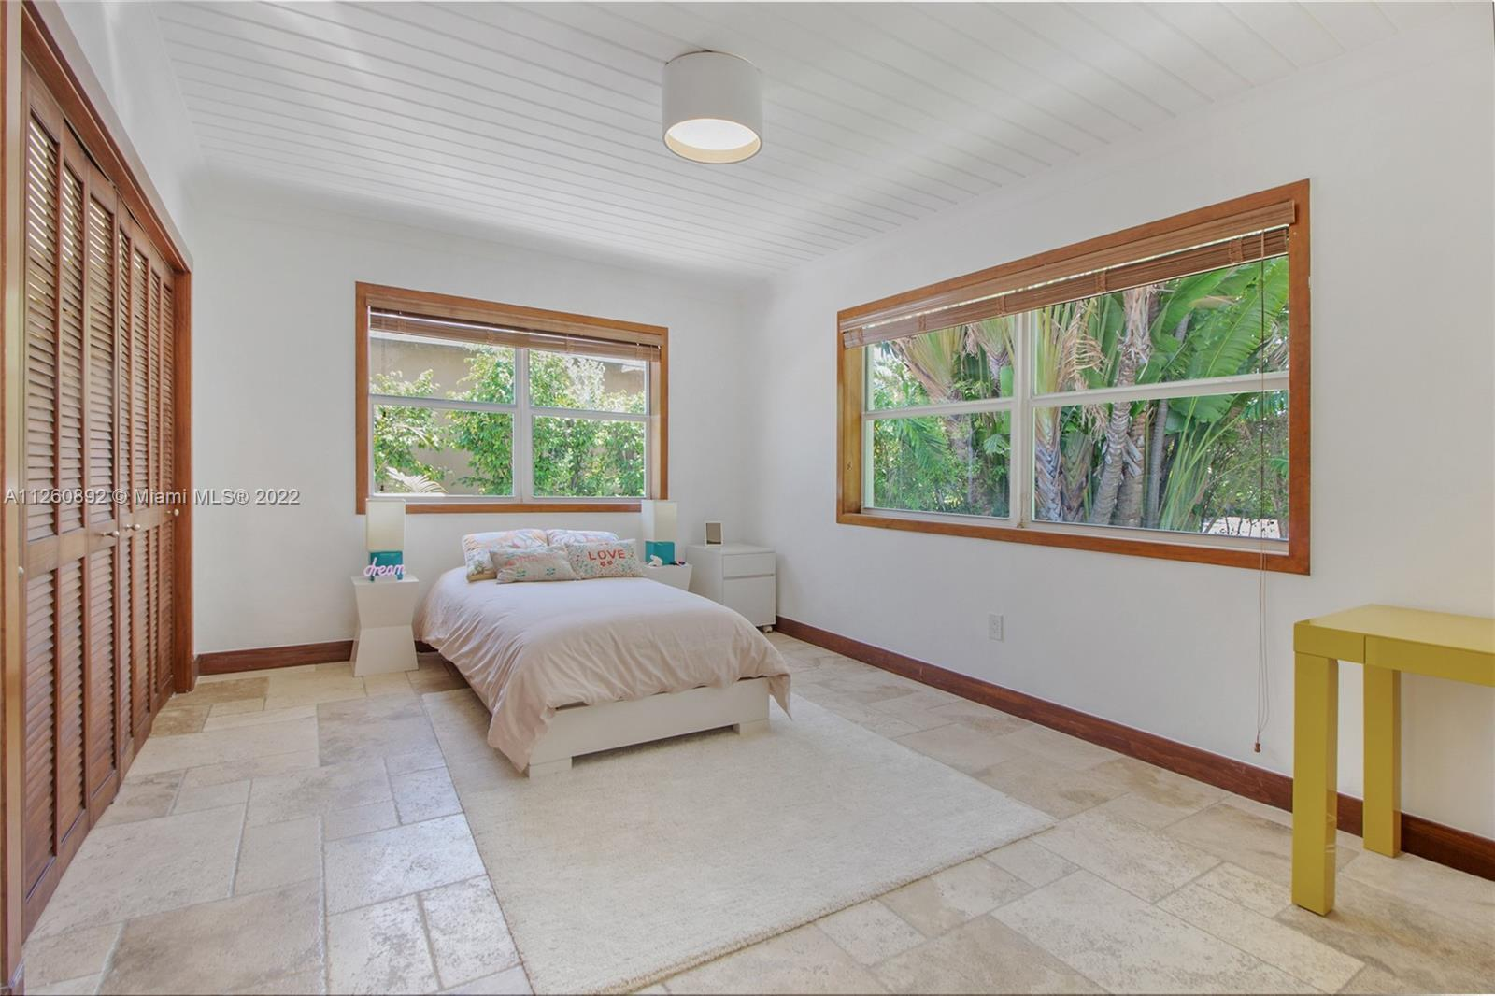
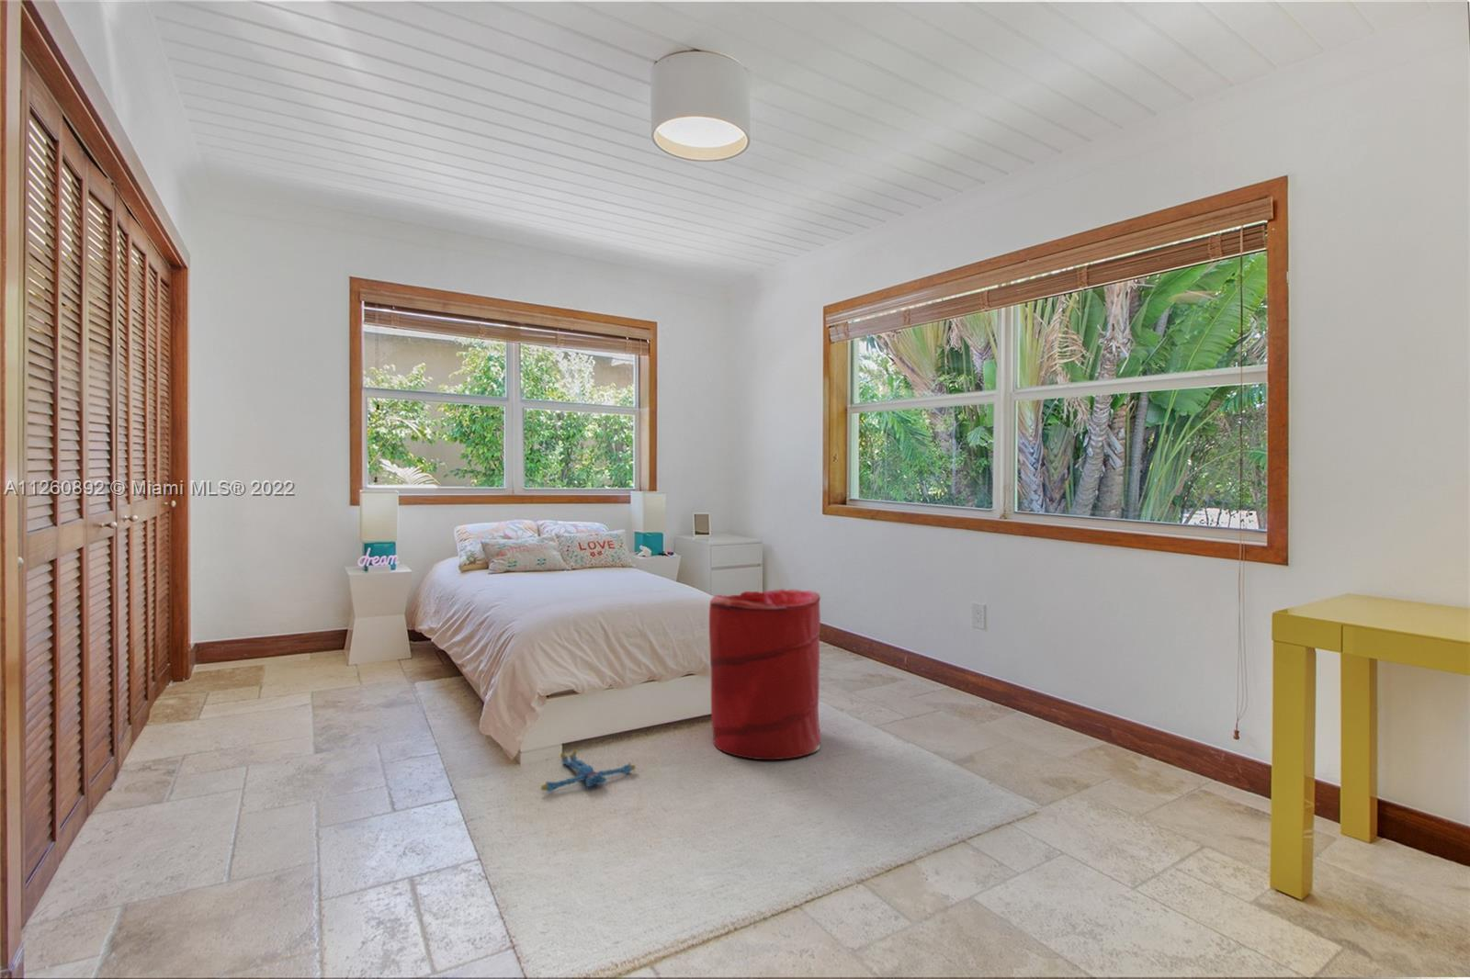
+ laundry hamper (764, 665)
+ plush toy (581, 768)
